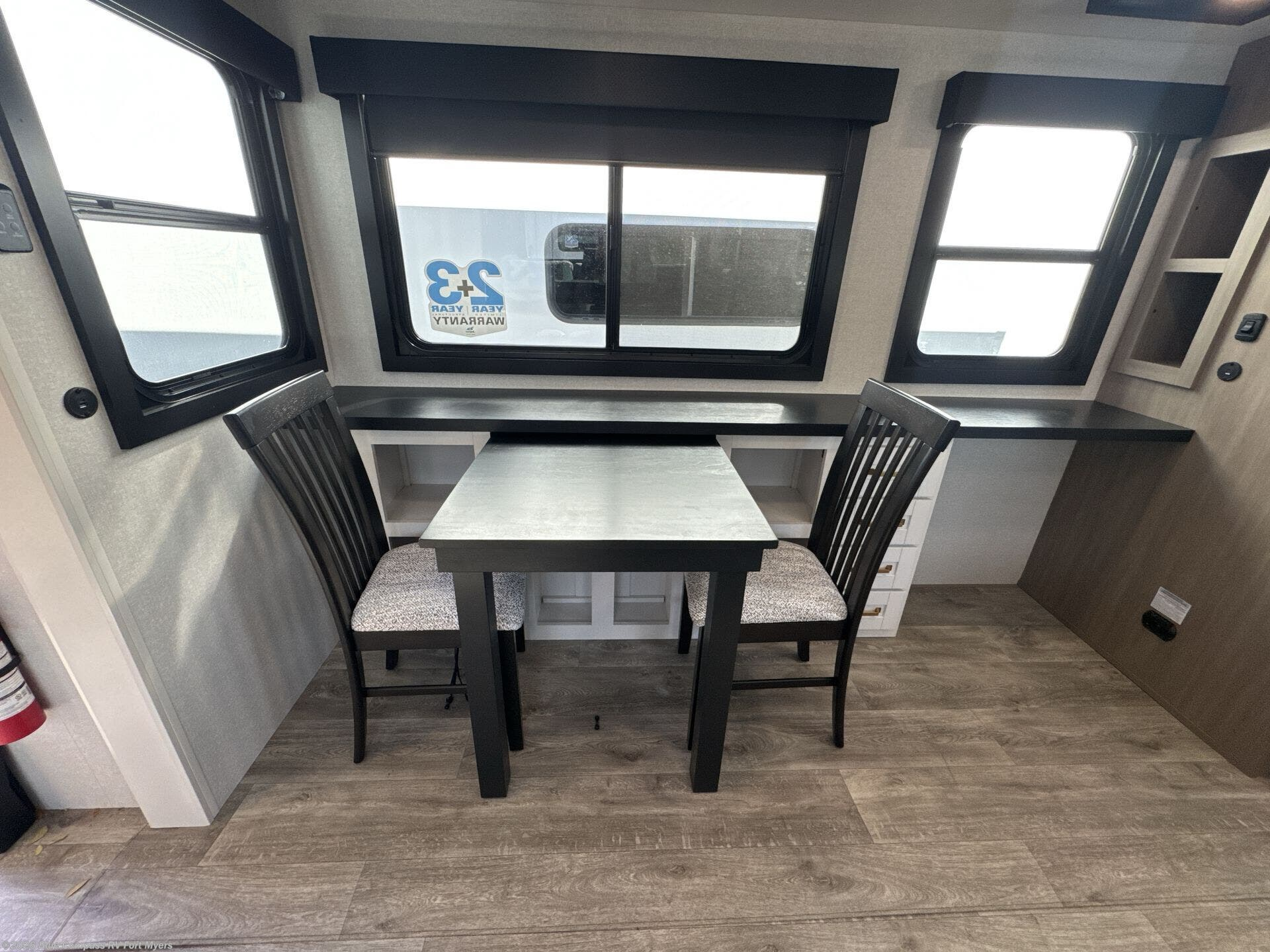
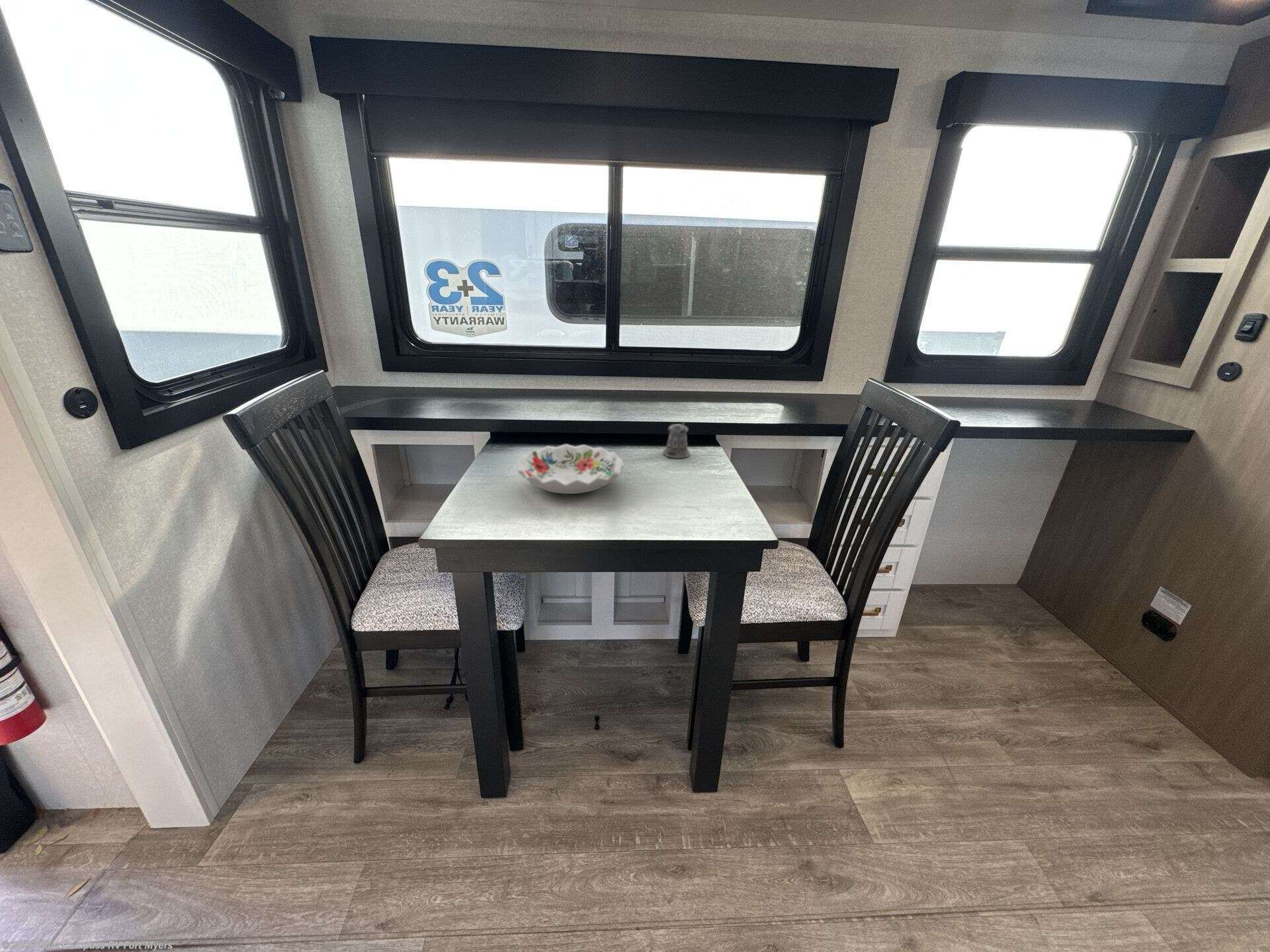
+ pepper shaker (679, 438)
+ decorative bowl (571, 472)
